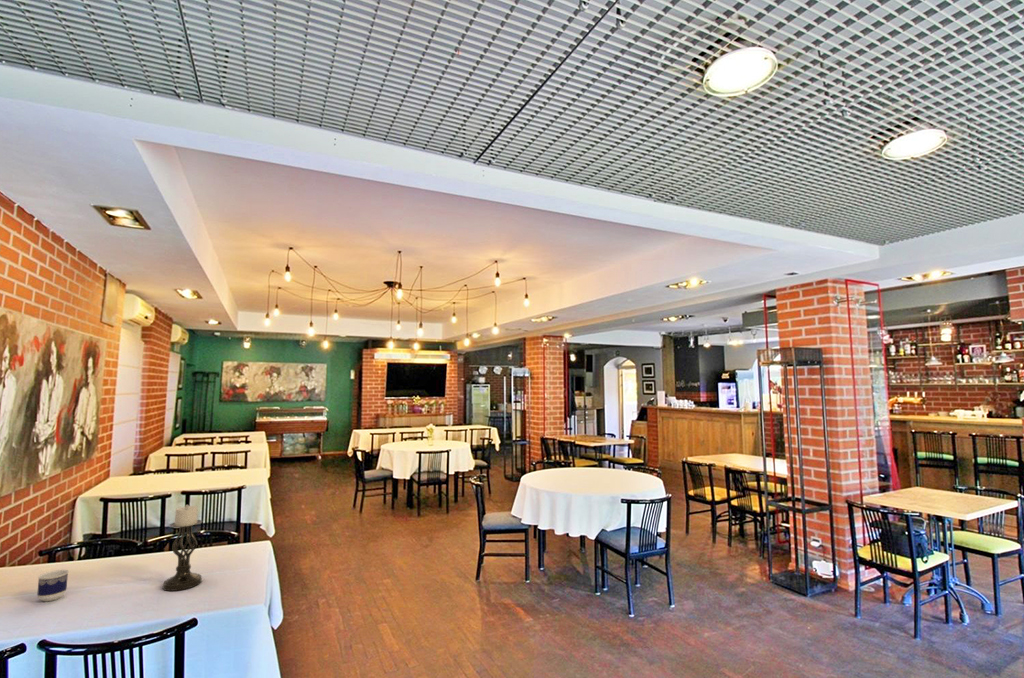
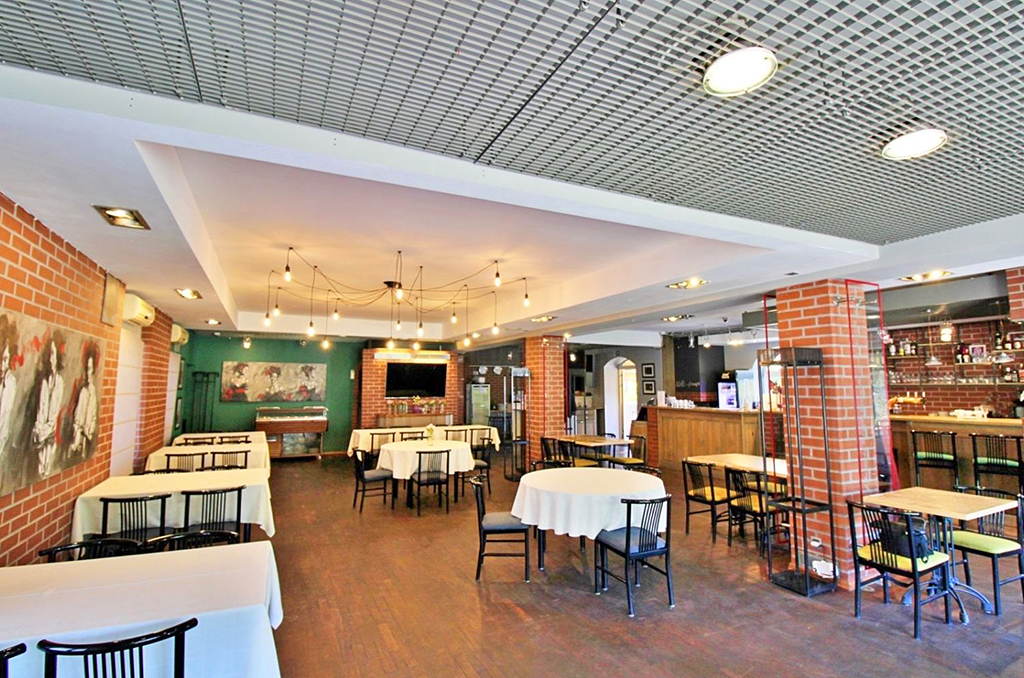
- candle holder (185, 544)
- cup (50, 585)
